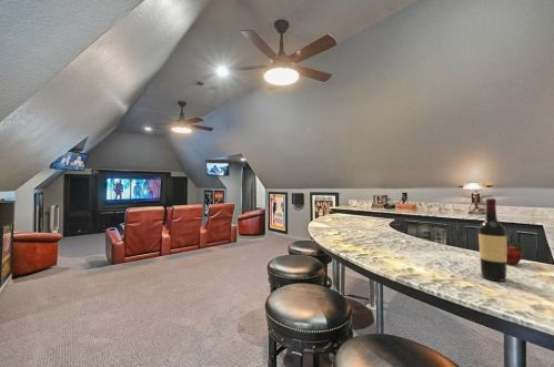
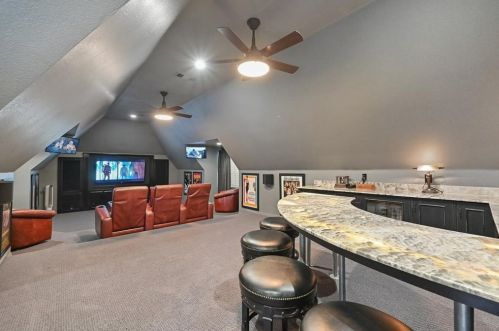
- fruit (511, 252)
- wine bottle (492, 237)
